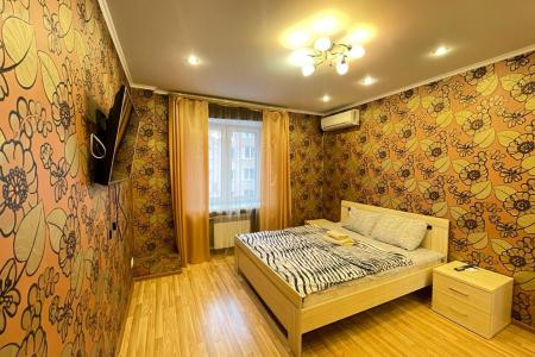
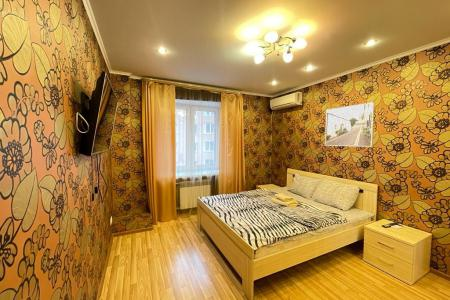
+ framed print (347, 126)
